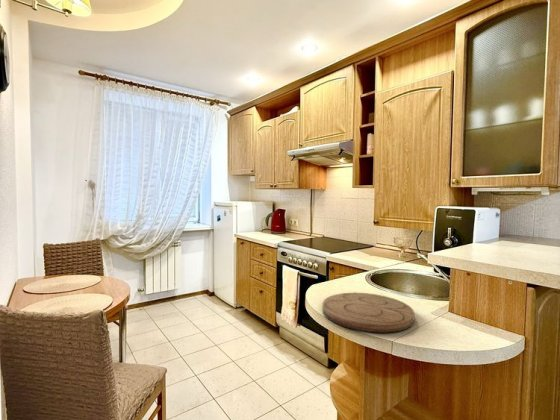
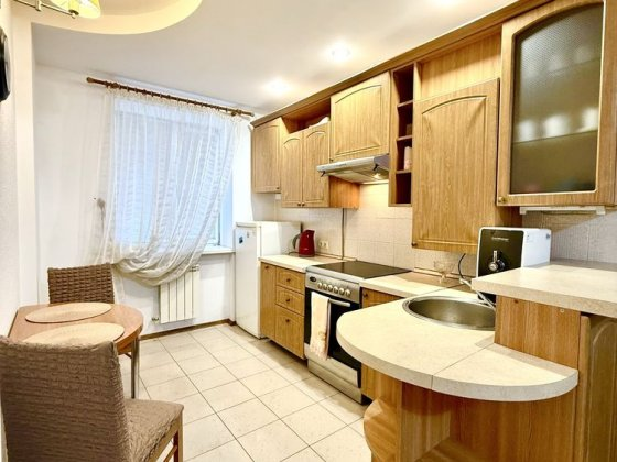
- cutting board (366, 309)
